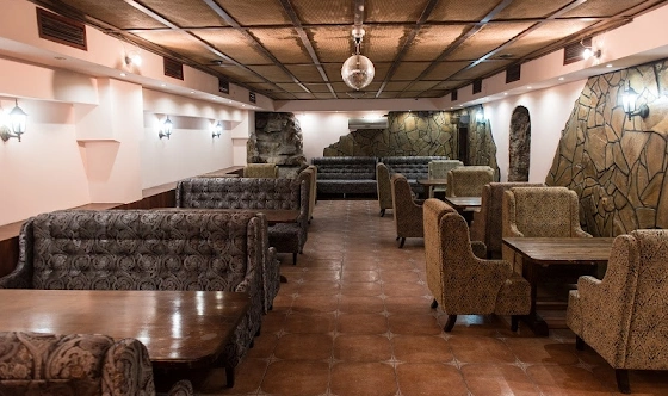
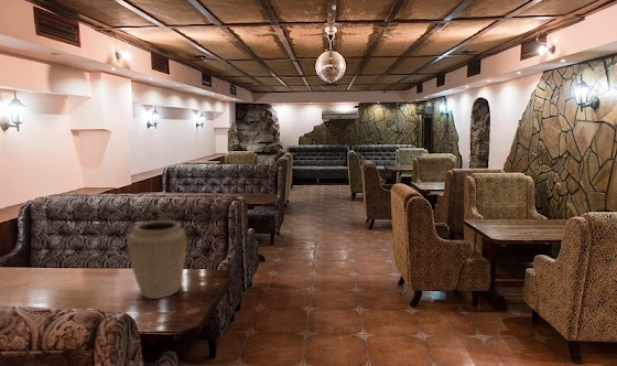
+ vase (158, 258)
